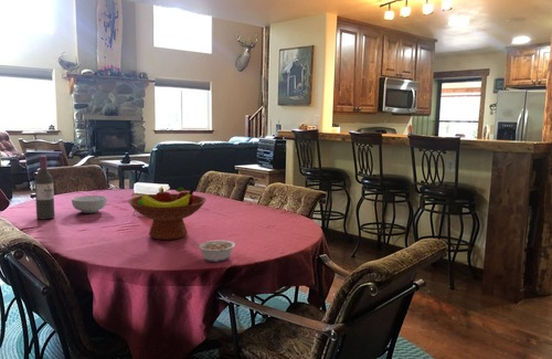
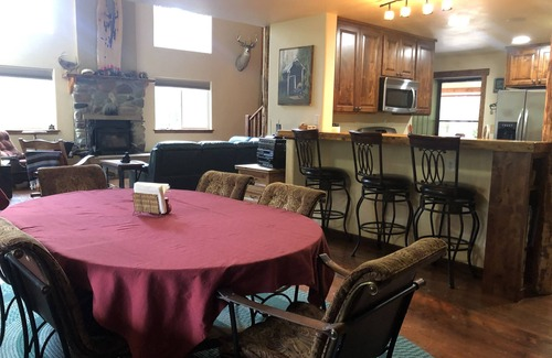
- wine bottle (44, 187)
- legume (215, 250)
- cereal bowl (89, 204)
- fruit bowl (168, 210)
